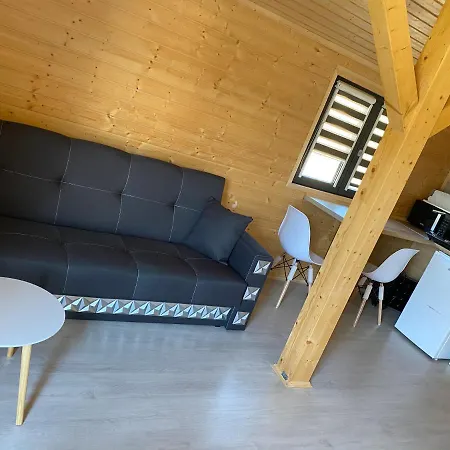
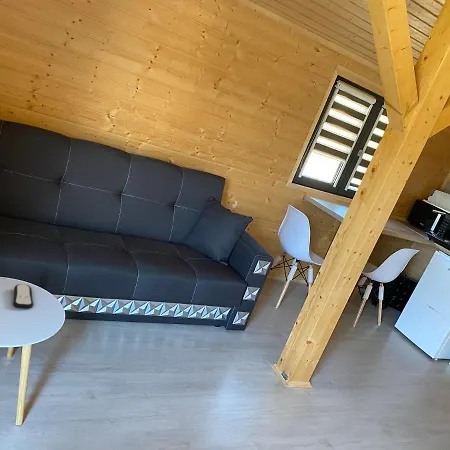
+ remote control (23, 295)
